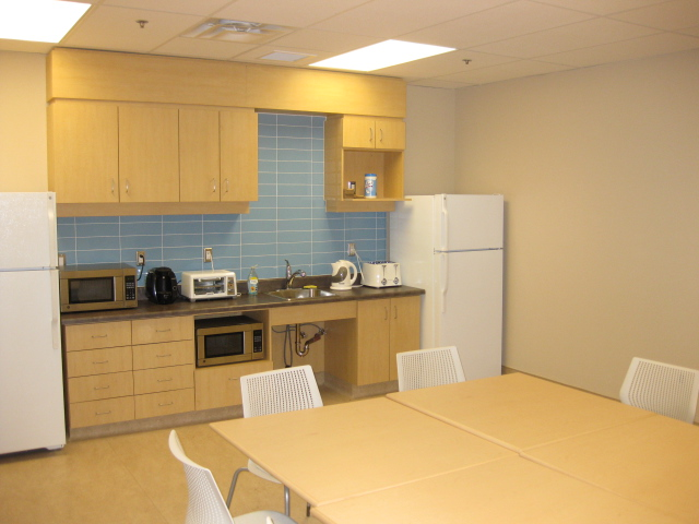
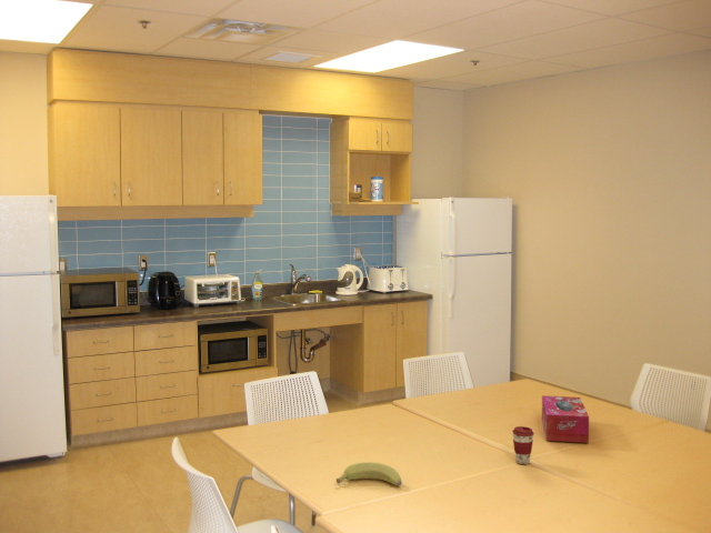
+ coffee cup (522, 445)
+ tissue box (563, 418)
+ banana (367, 474)
